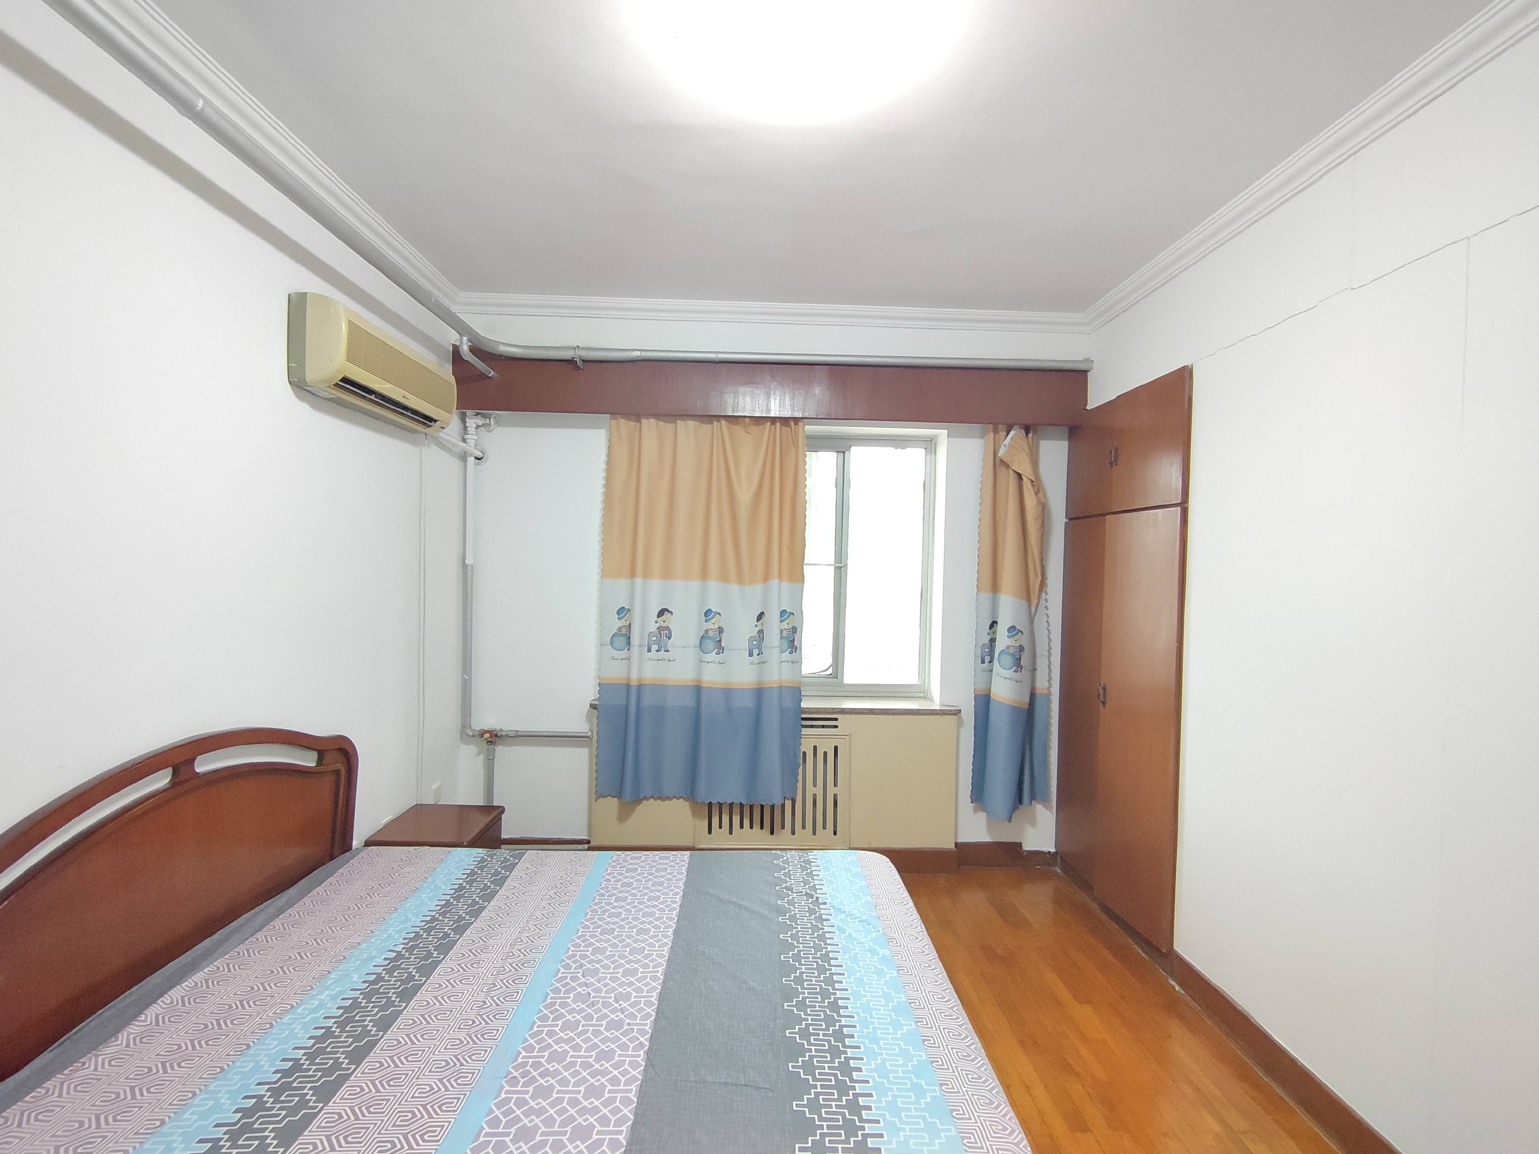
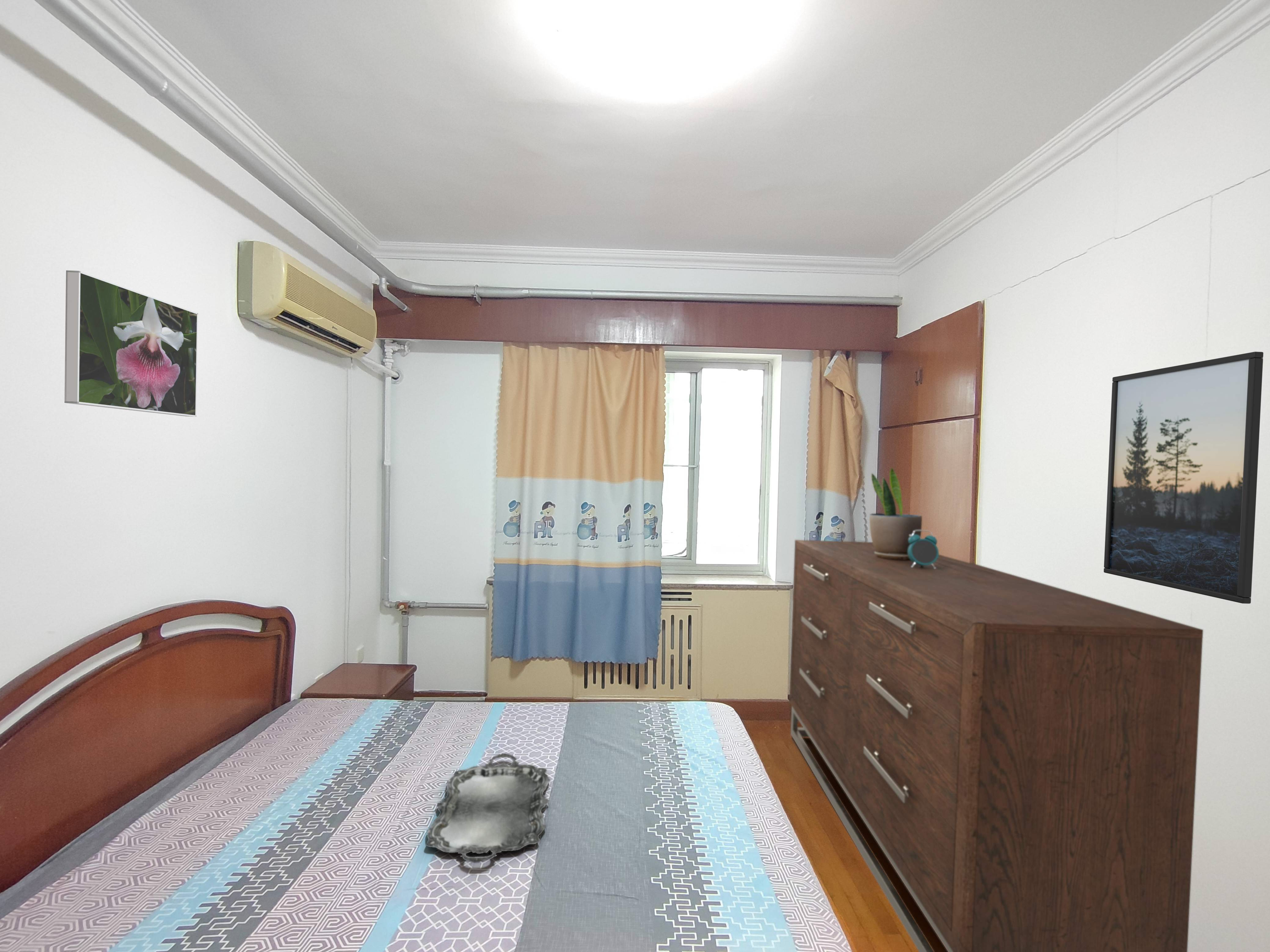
+ potted plant (895, 512)
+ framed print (1173, 476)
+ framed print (139, 352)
+ alarm clock (923, 549)
+ serving tray (493, 803)
+ dresser (917, 700)
